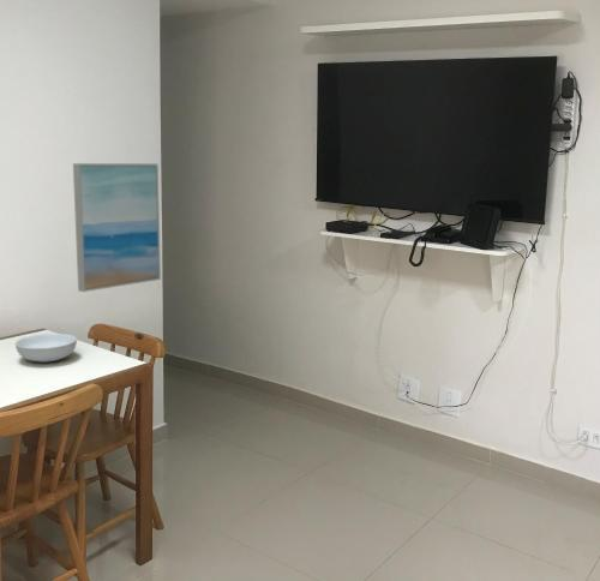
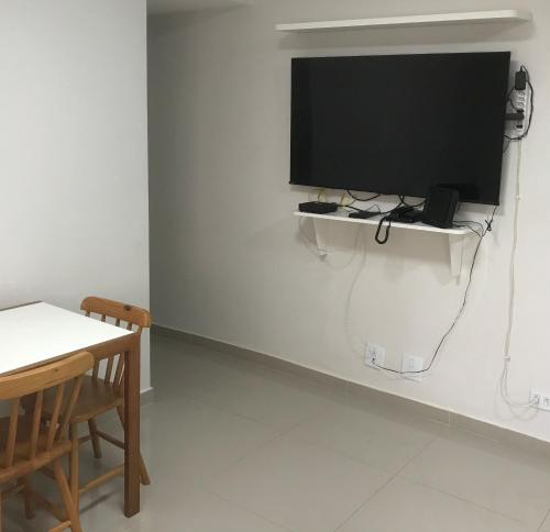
- serving bowl (47, 349)
- wall art (119, 224)
